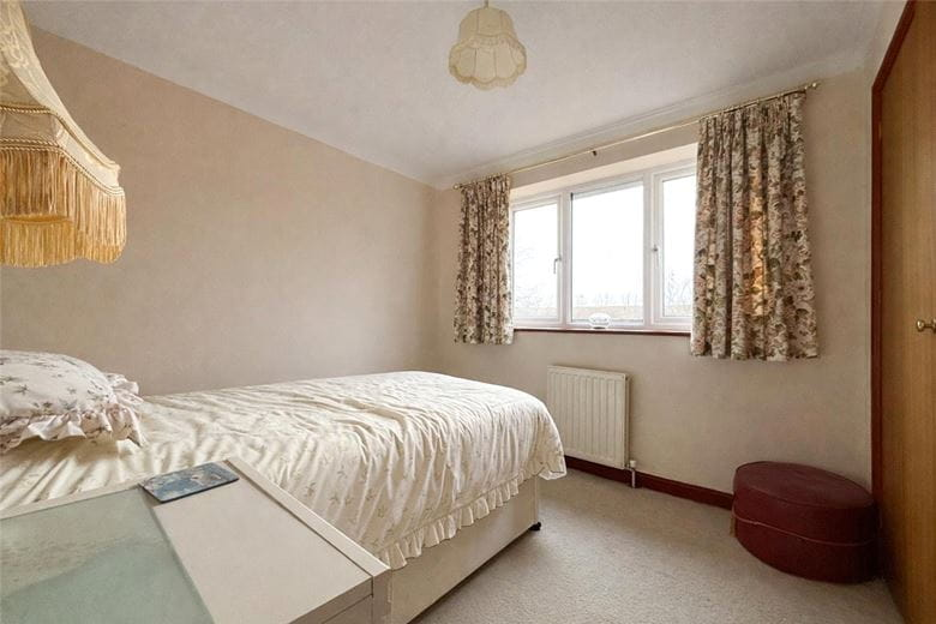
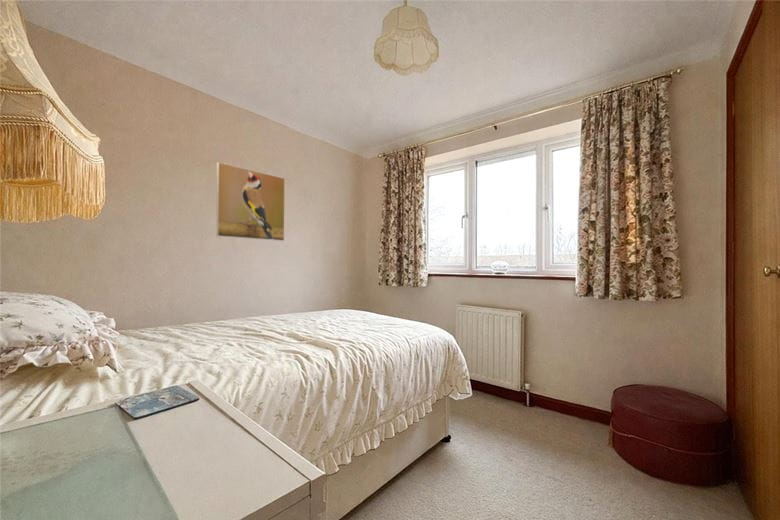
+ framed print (253, 204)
